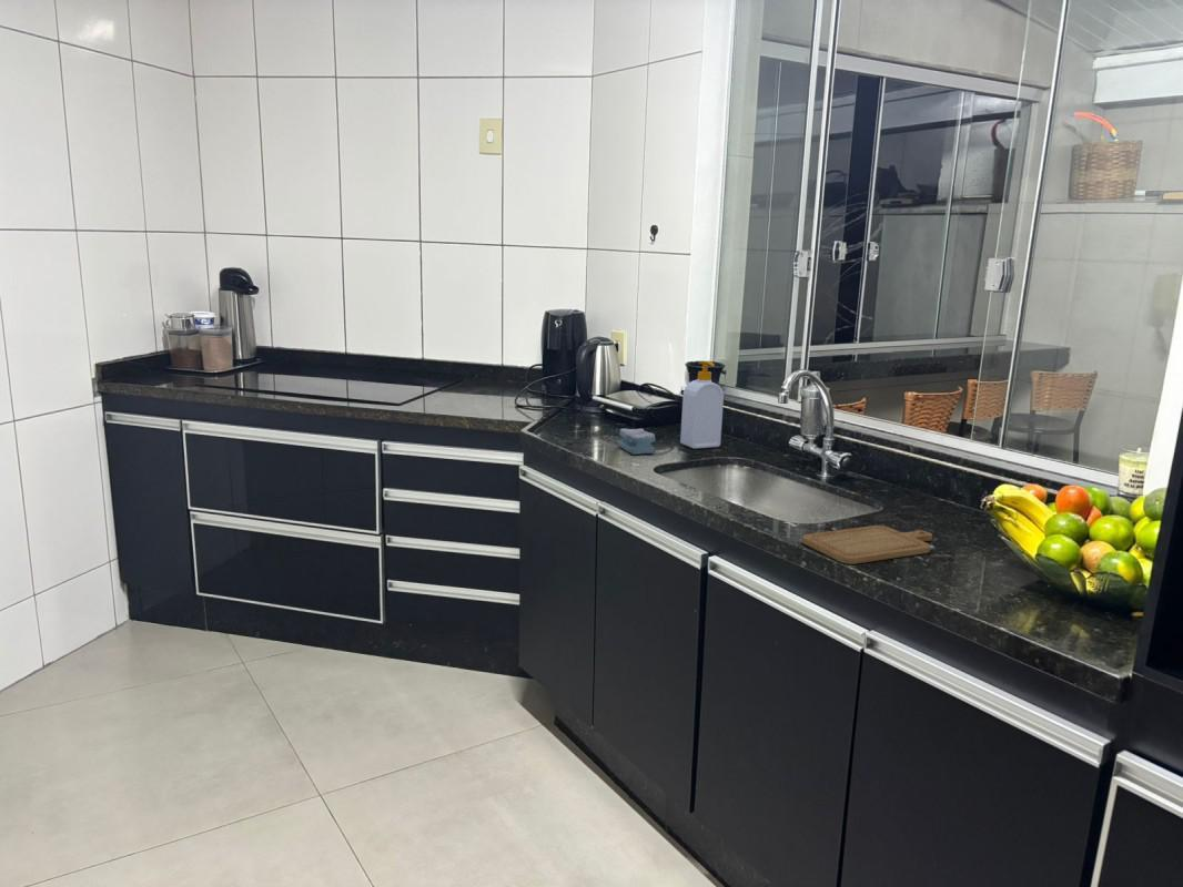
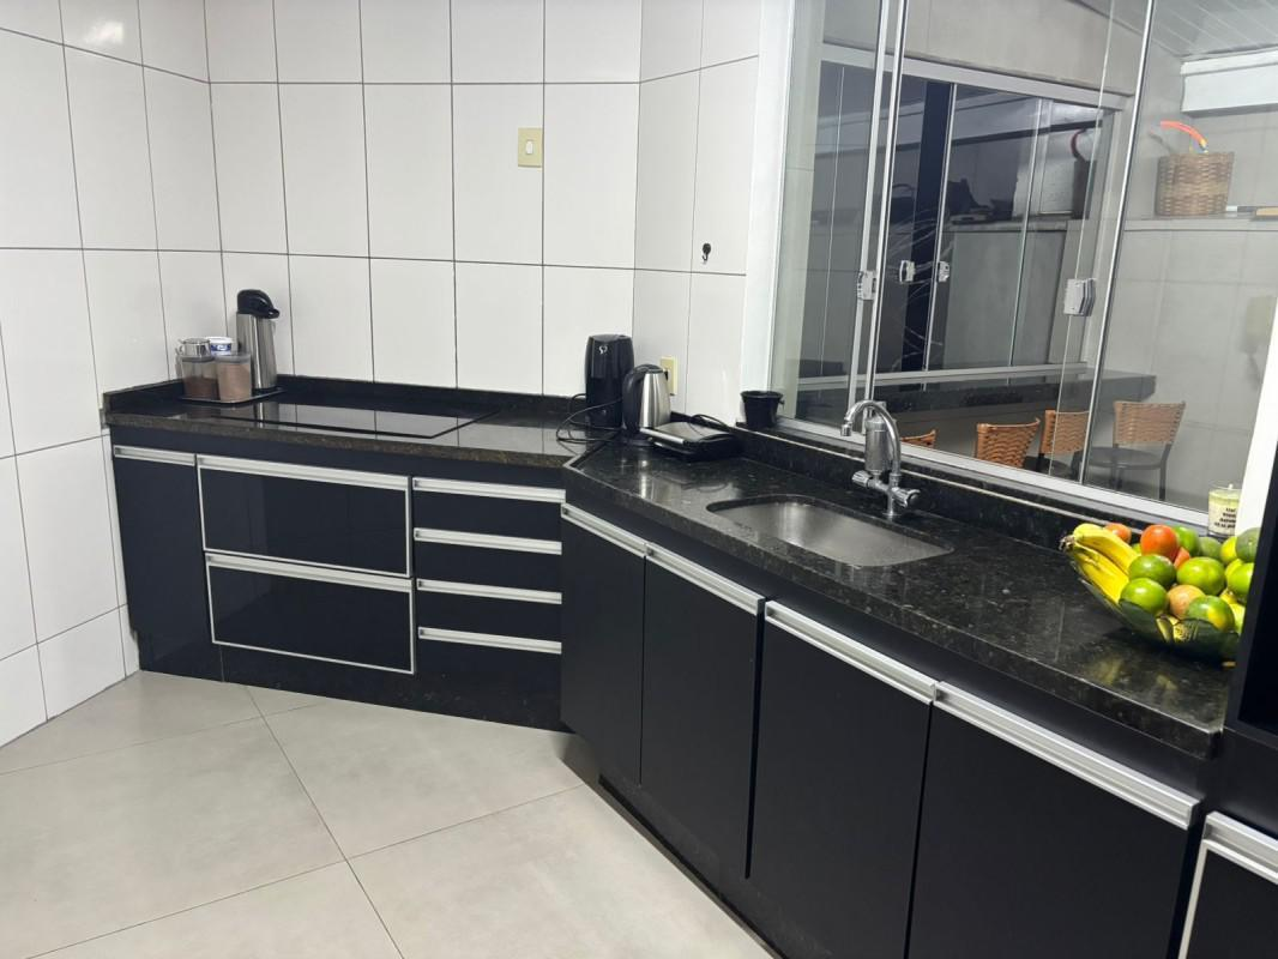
- soap bottle (702, 404)
- chopping board (876, 541)
- sponge (636, 440)
